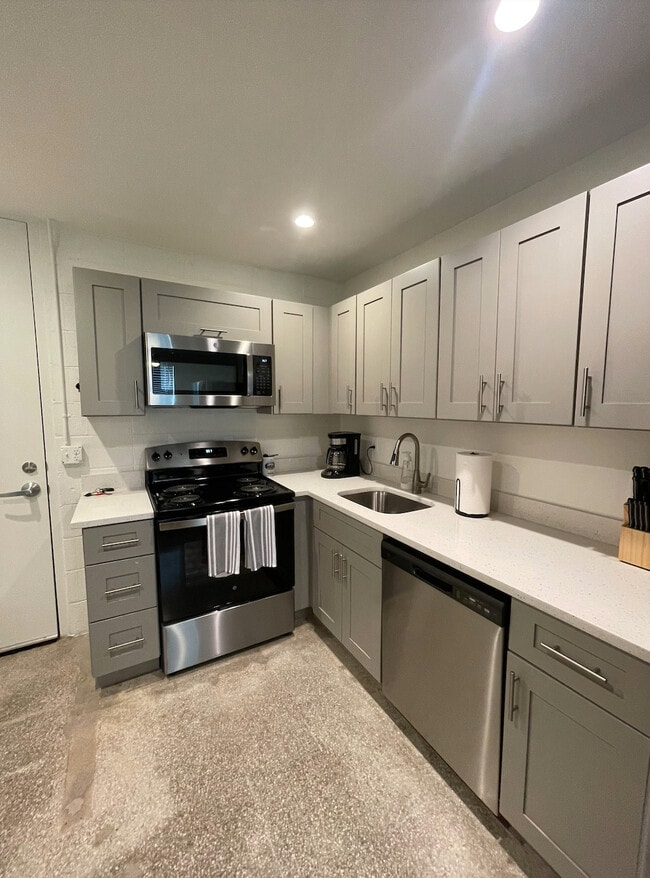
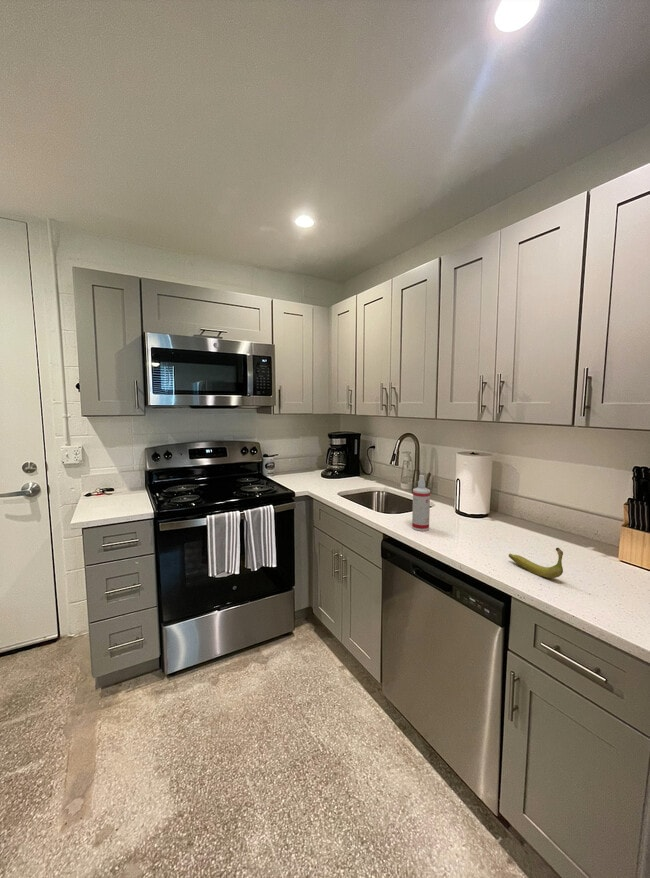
+ spray bottle (421, 501)
+ banana (530, 561)
